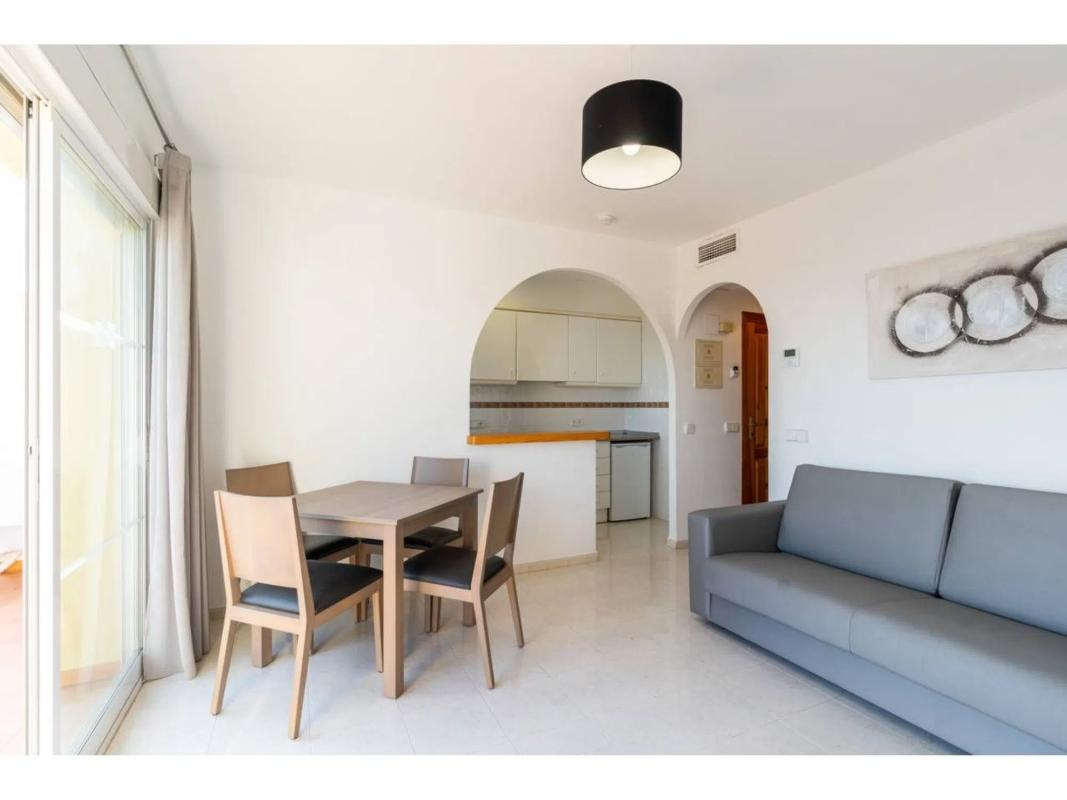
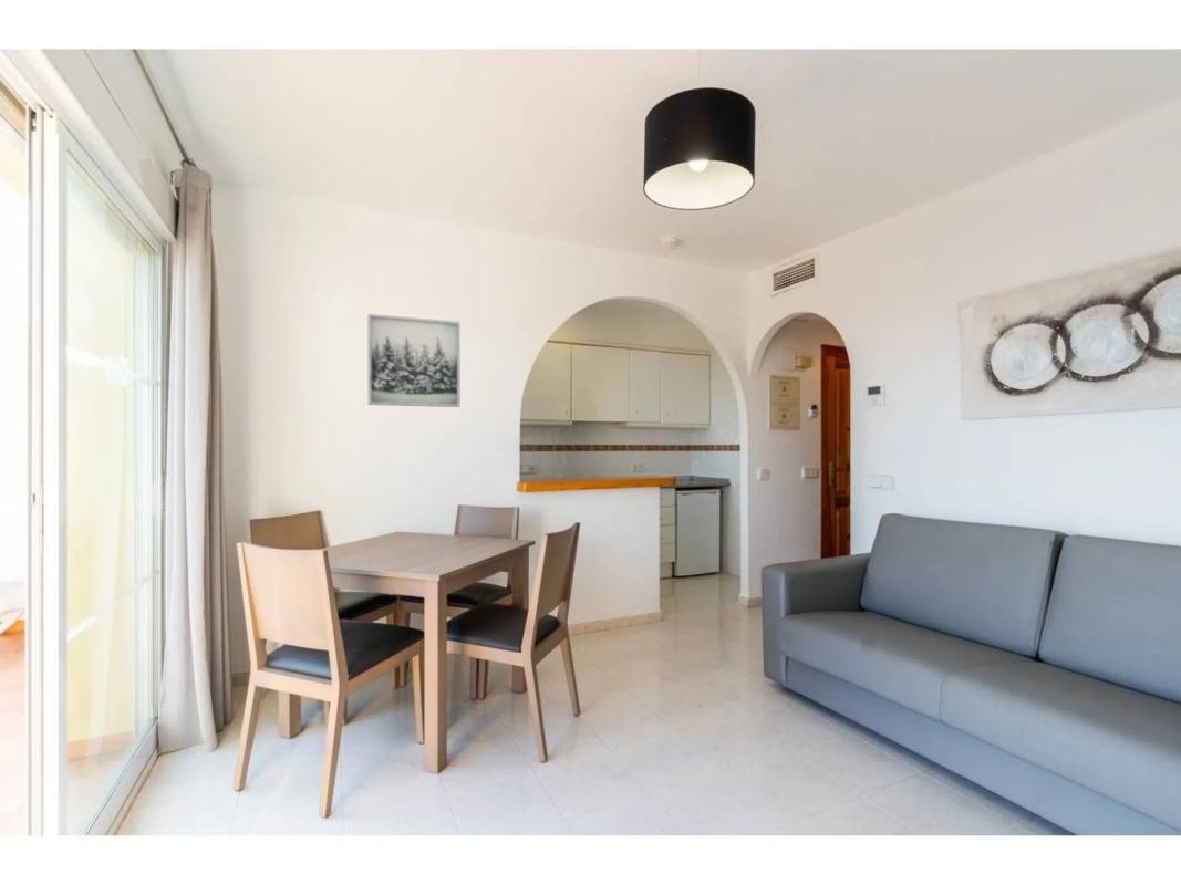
+ wall art (415, 362)
